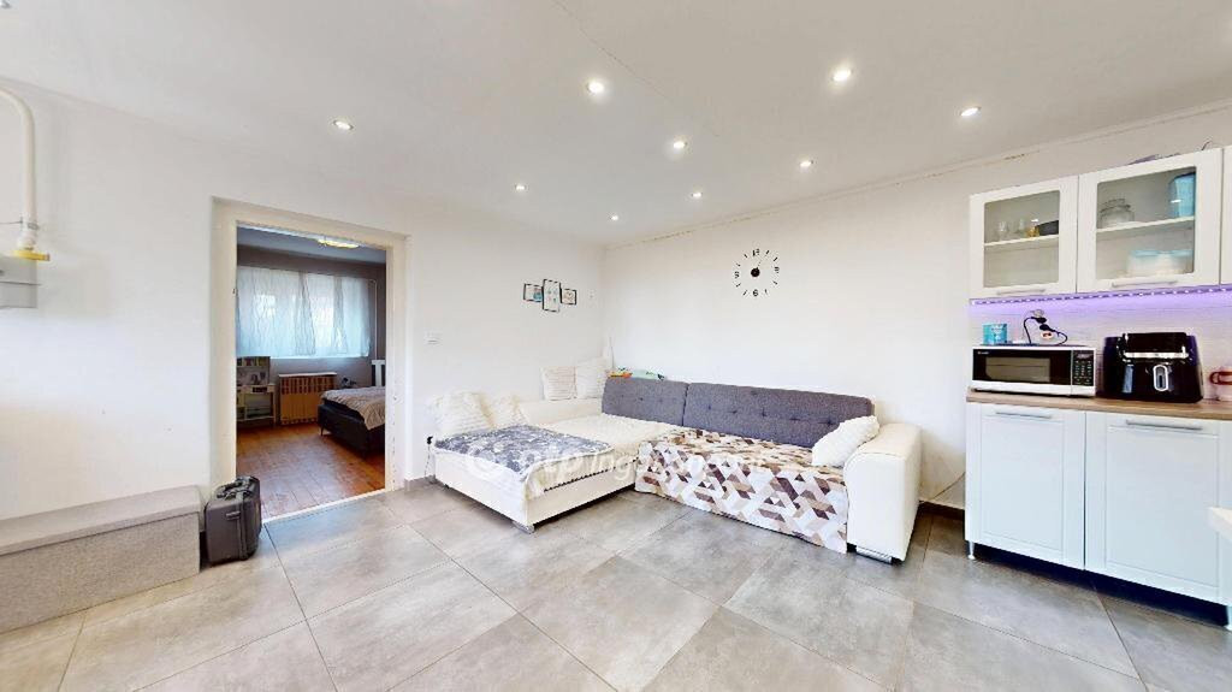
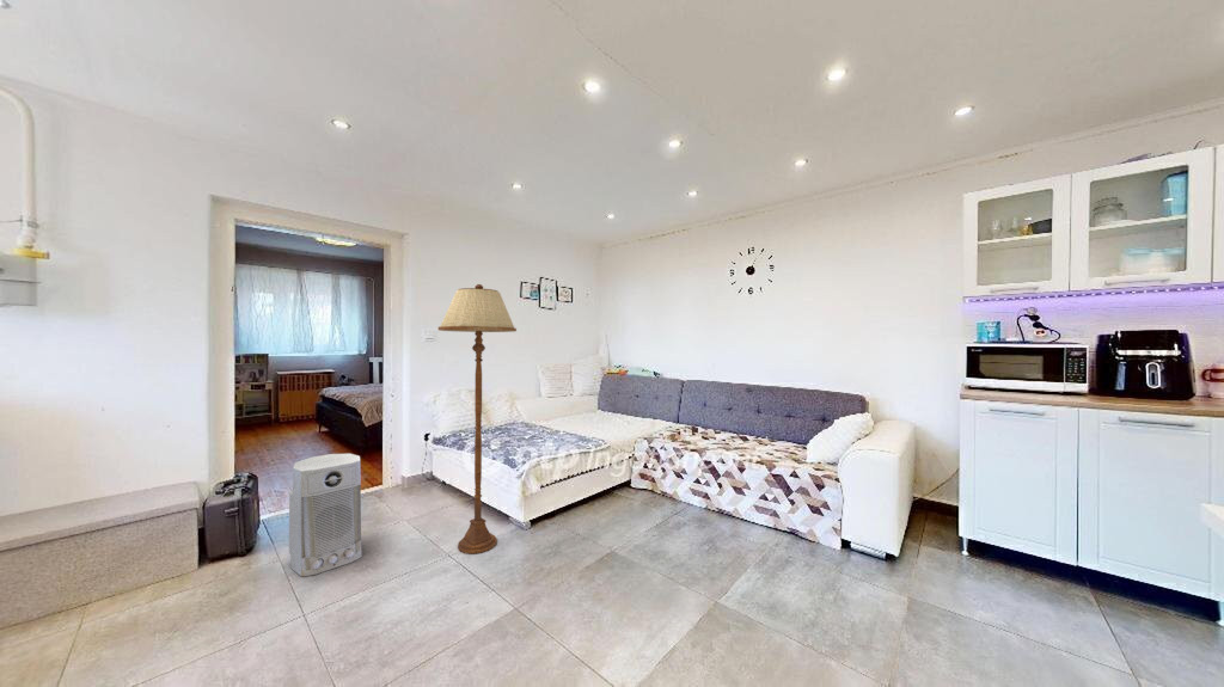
+ floor lamp (477, 413)
+ air purifier (326, 508)
